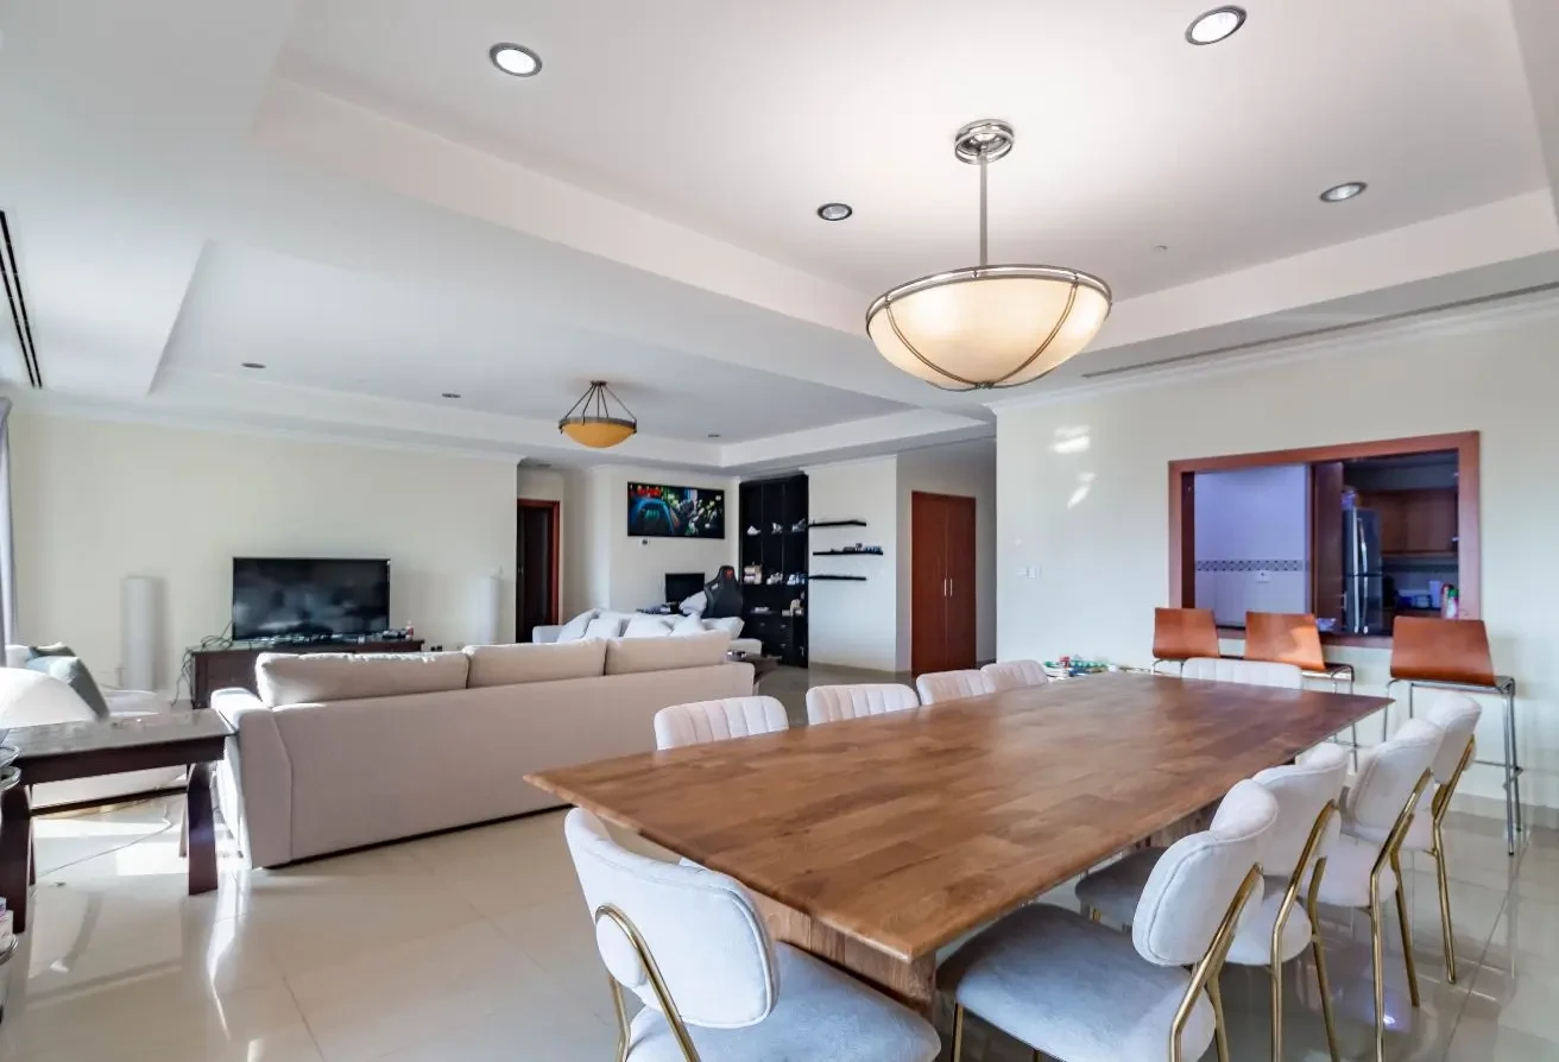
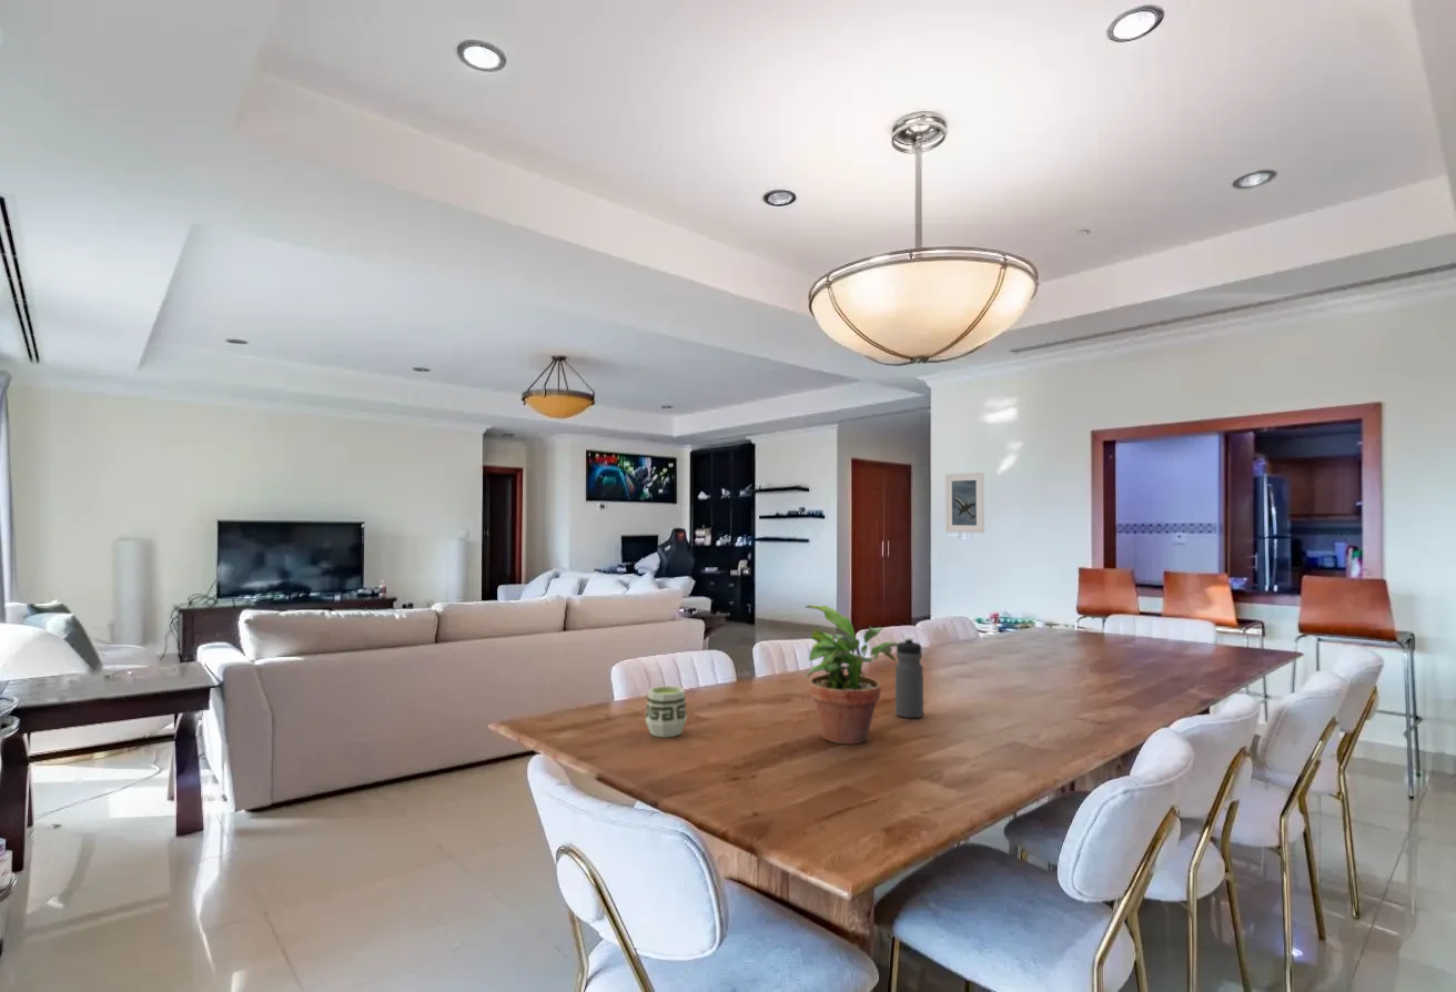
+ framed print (963, 503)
+ cup (666, 710)
+ potted plant (857, 674)
+ water bottle (909, 676)
